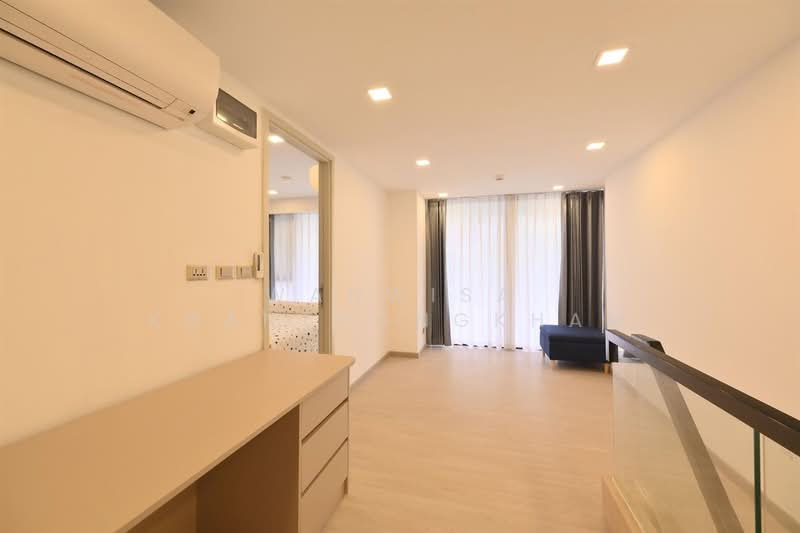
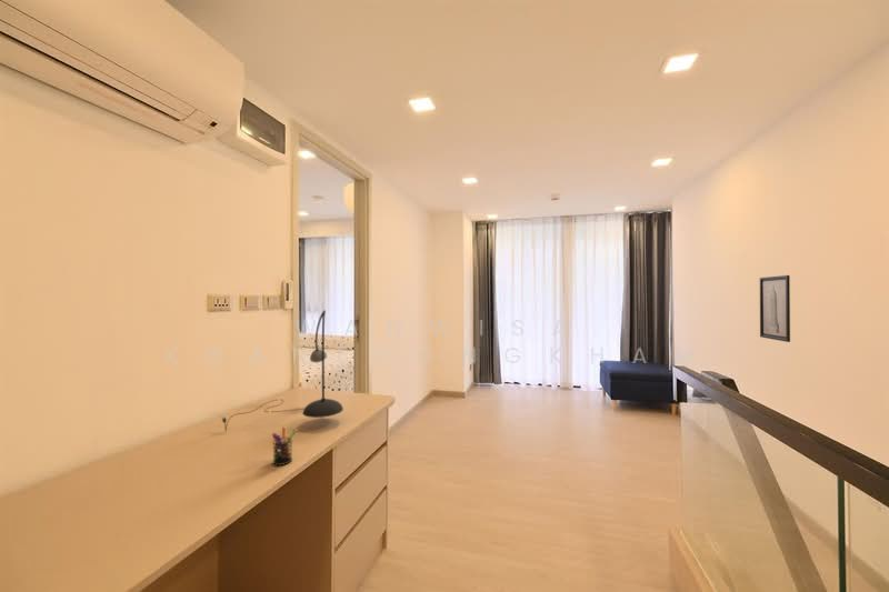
+ wall art (773, 308)
+ pen holder (284, 443)
+ desk lamp (310, 360)
